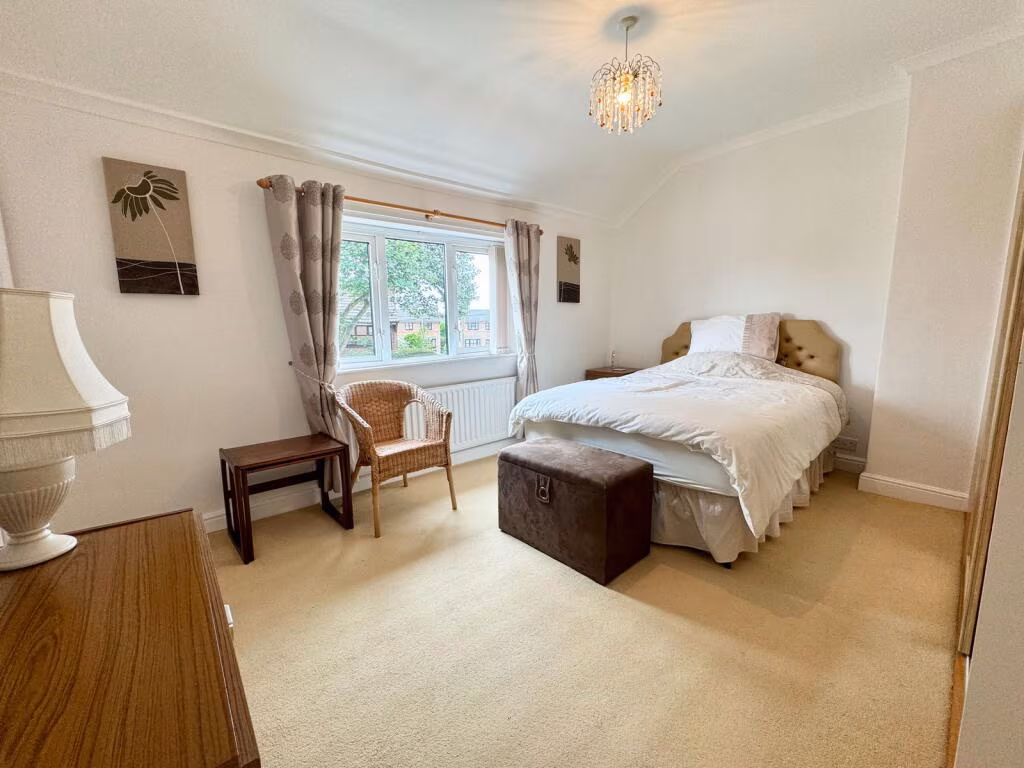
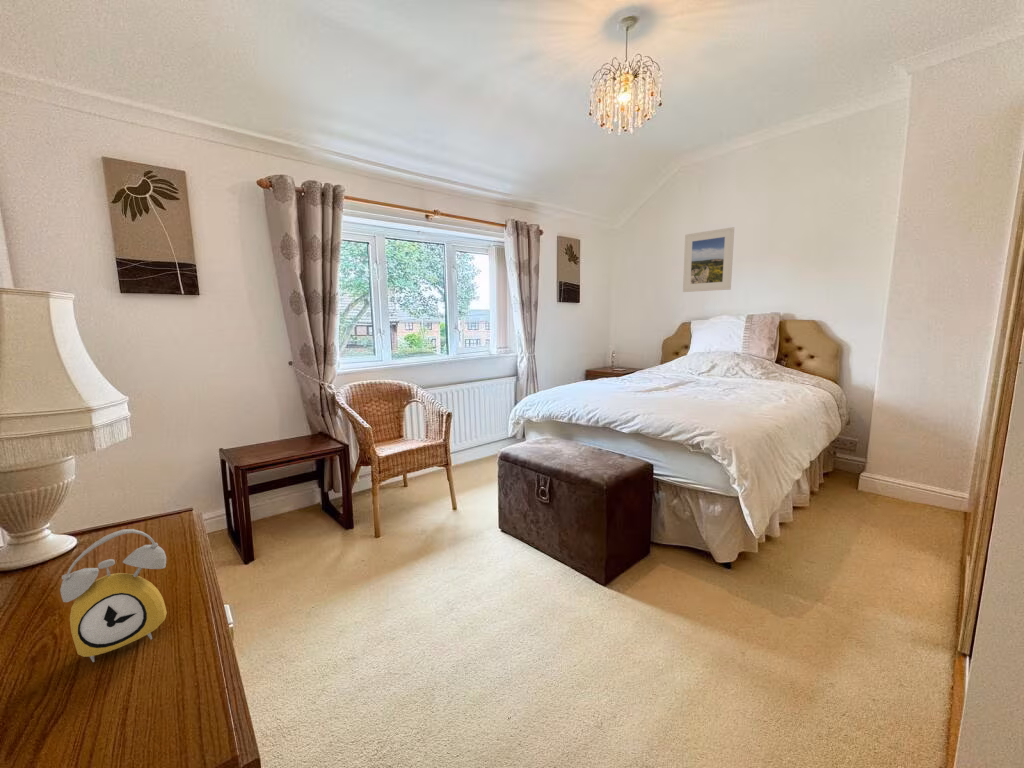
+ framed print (707, 261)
+ alarm clock (118, 583)
